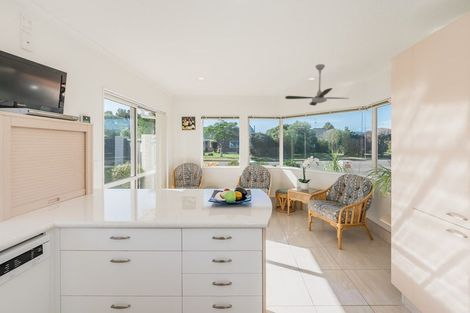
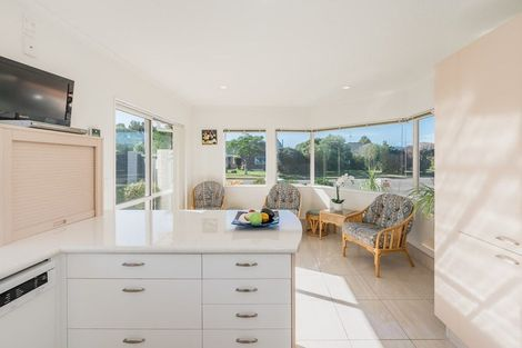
- ceiling fan (319, 83)
